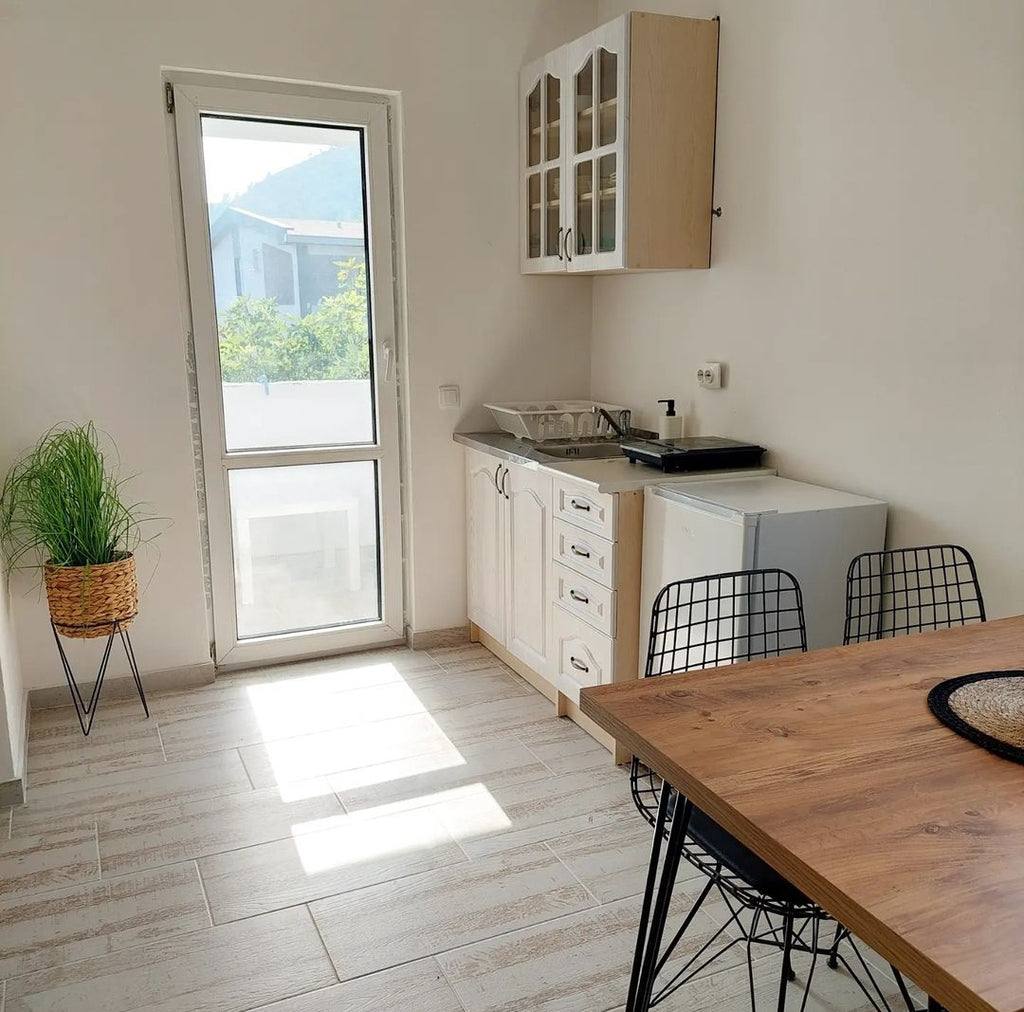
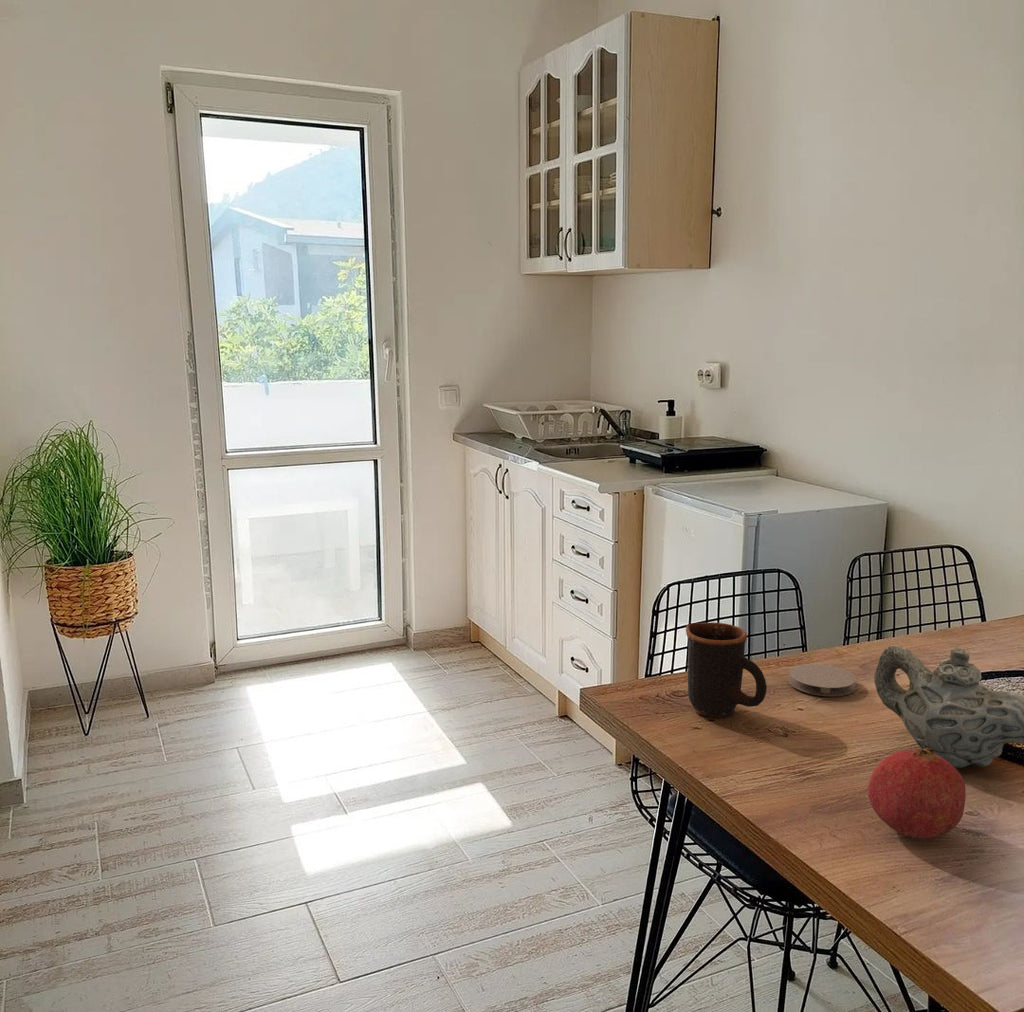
+ fruit (918, 790)
+ coaster (821, 679)
+ teapot (952, 702)
+ mug (725, 673)
